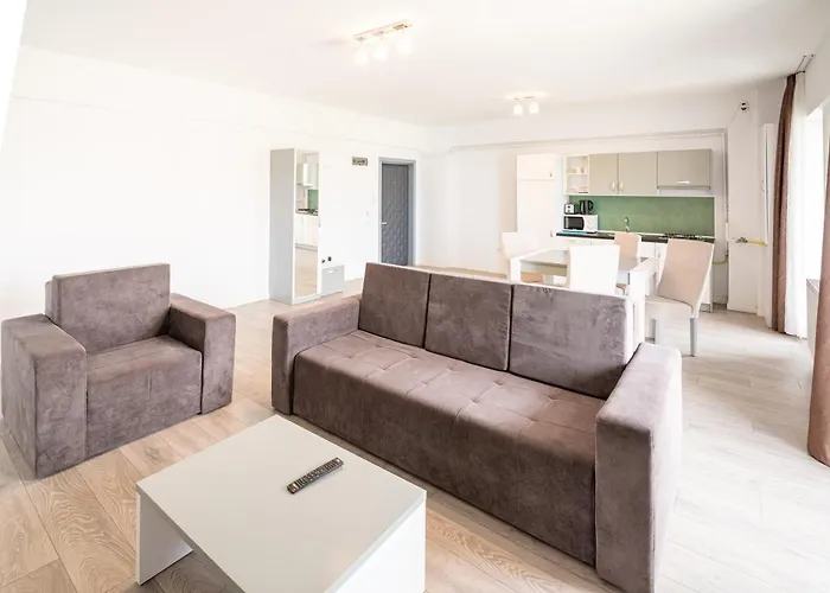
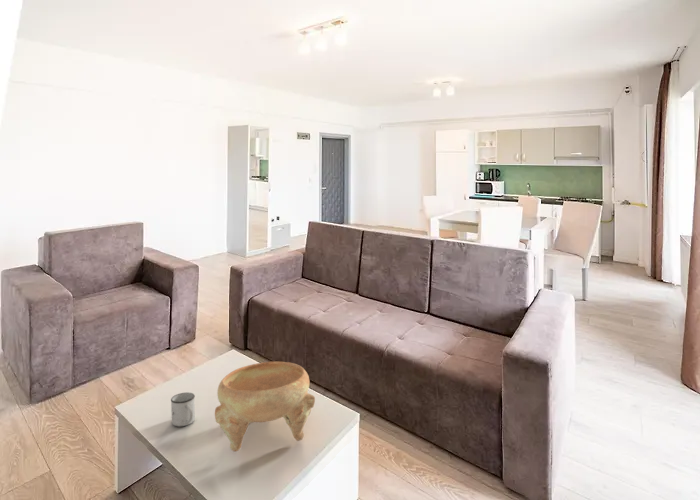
+ decorative bowl (268, 402)
+ mug (185, 411)
